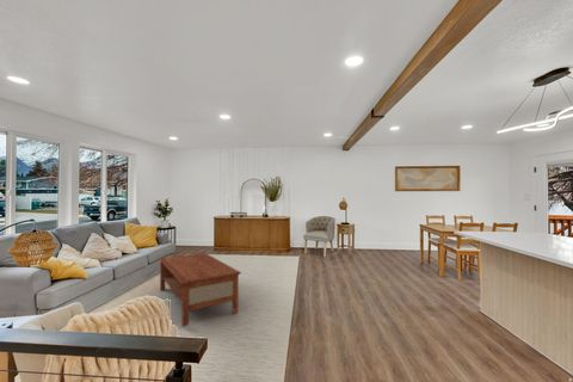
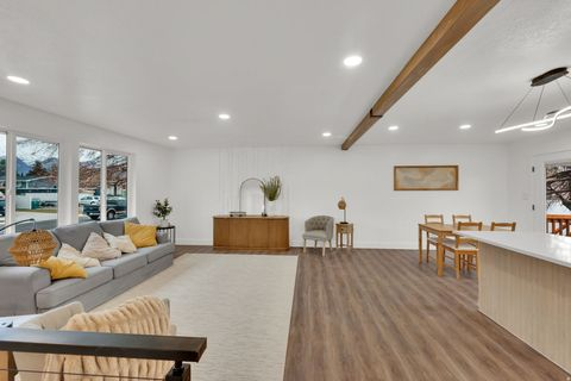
- coffee table (195, 282)
